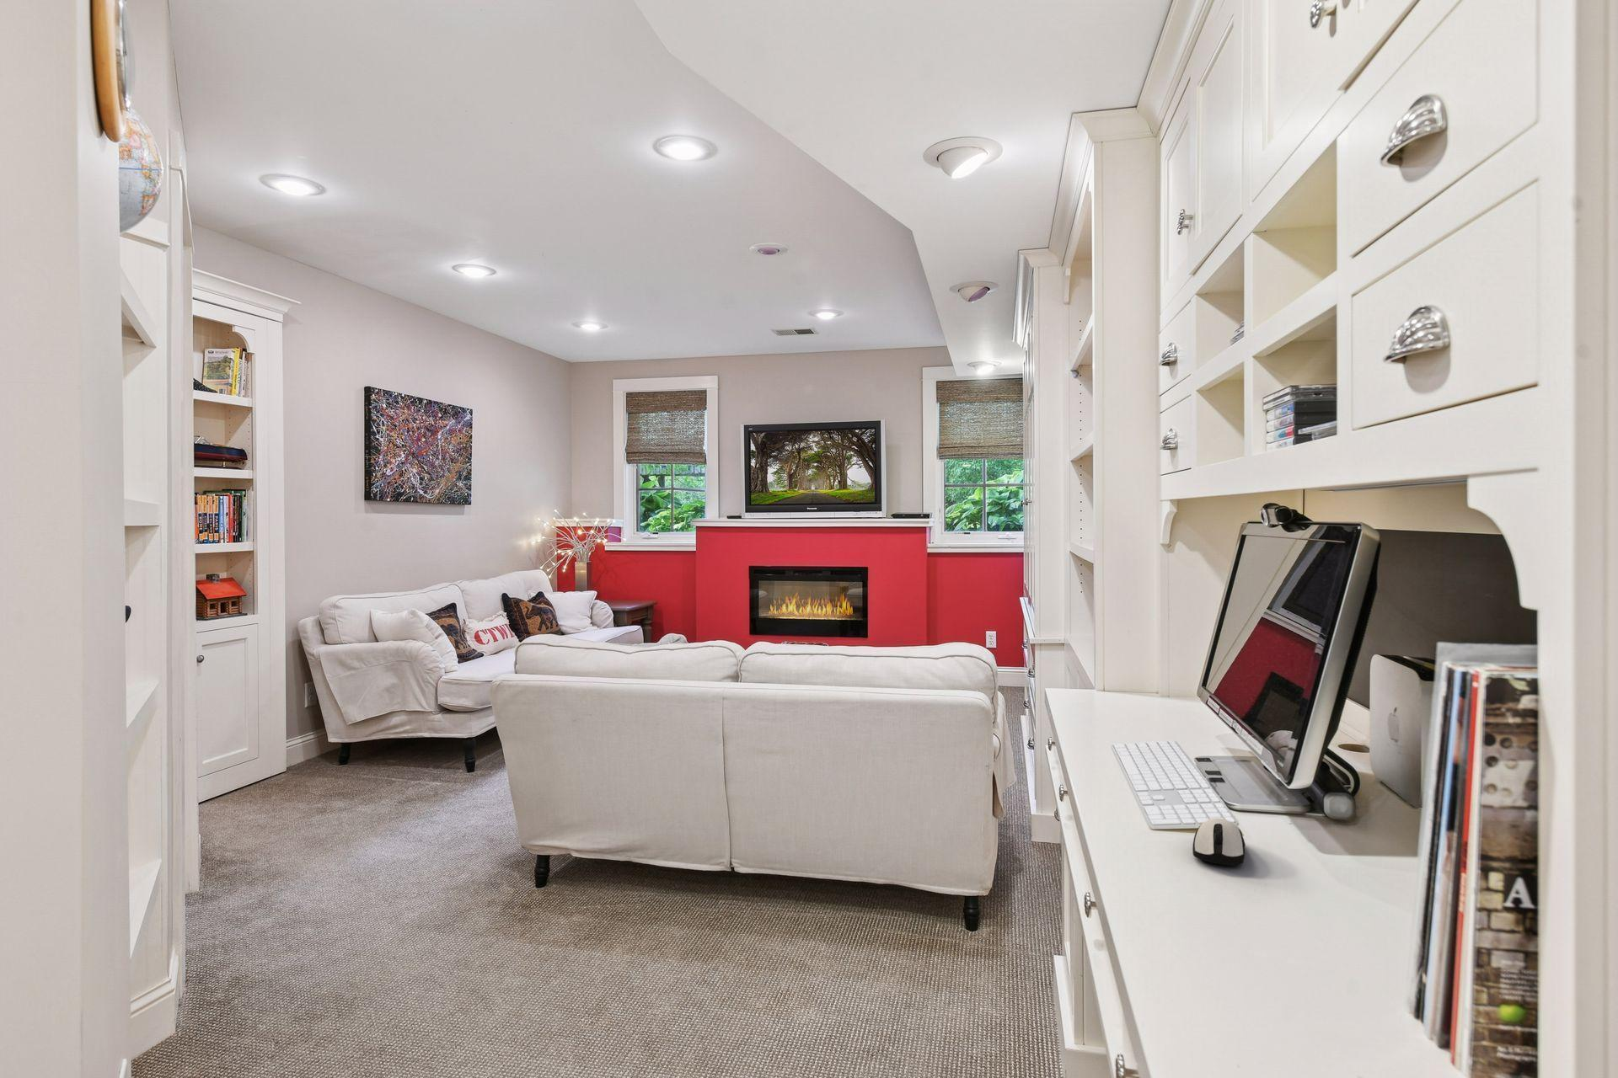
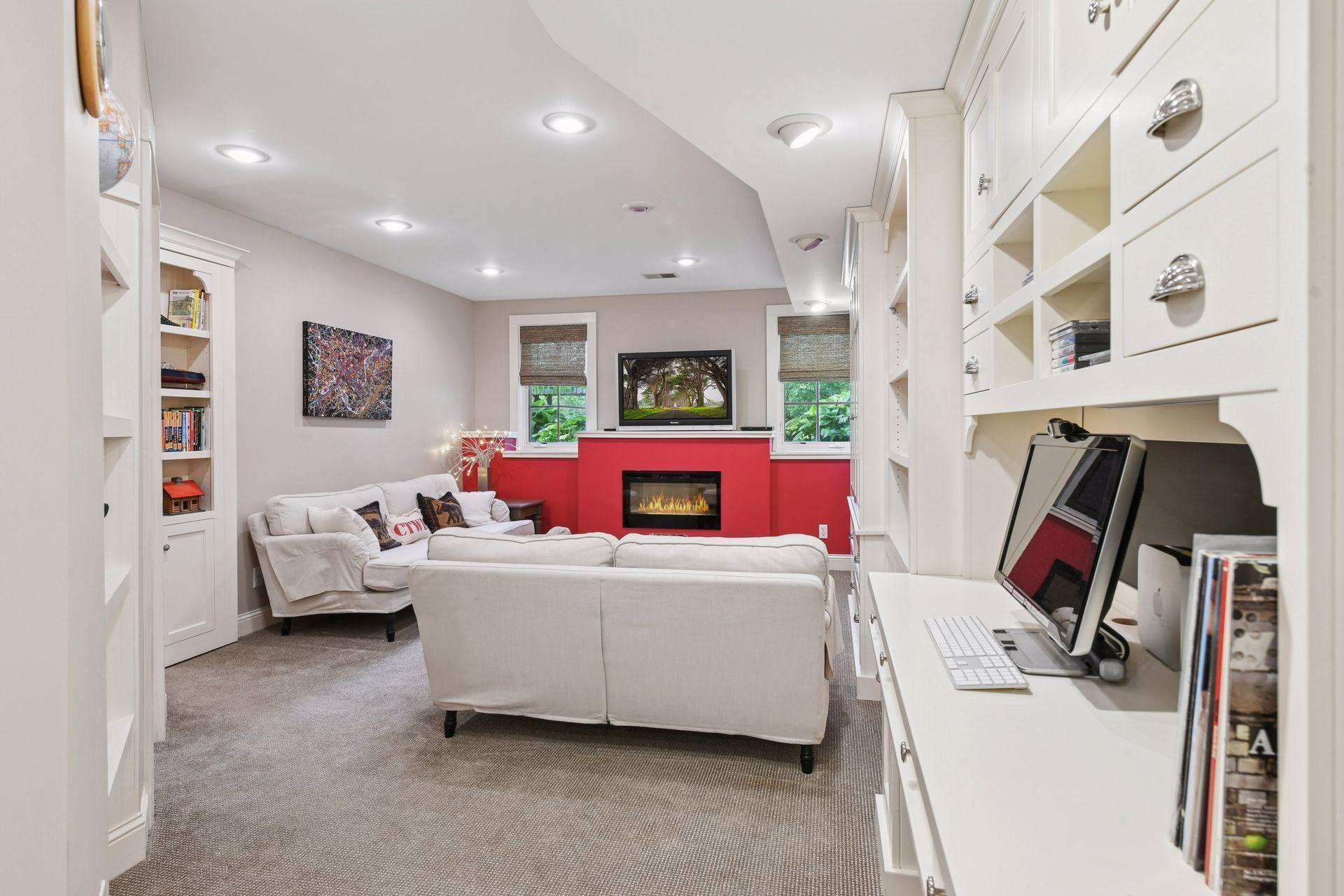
- computer mouse (1220, 836)
